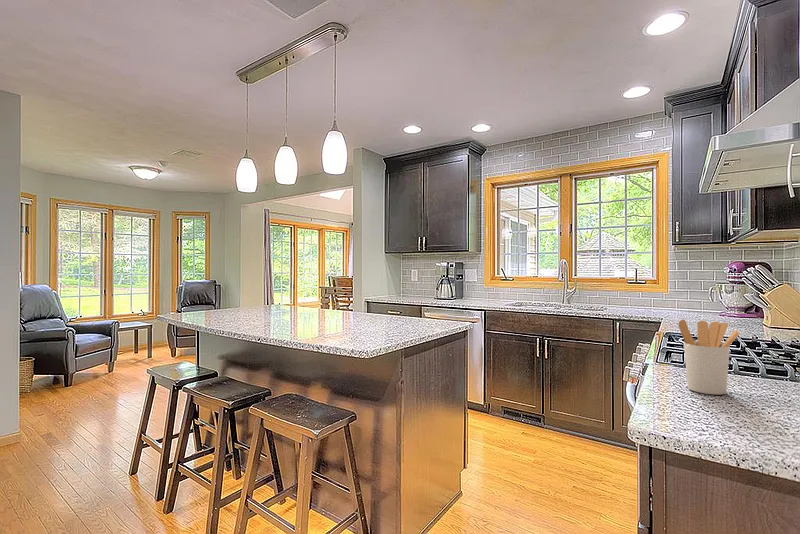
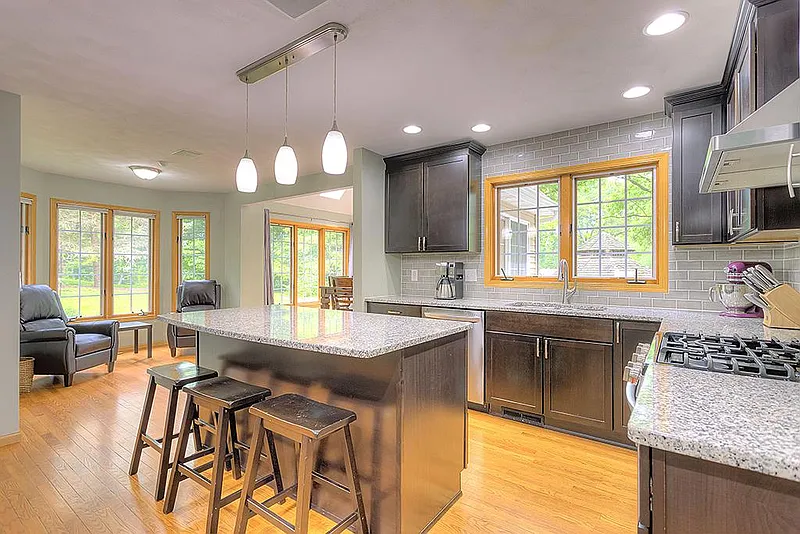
- utensil holder (708, 354)
